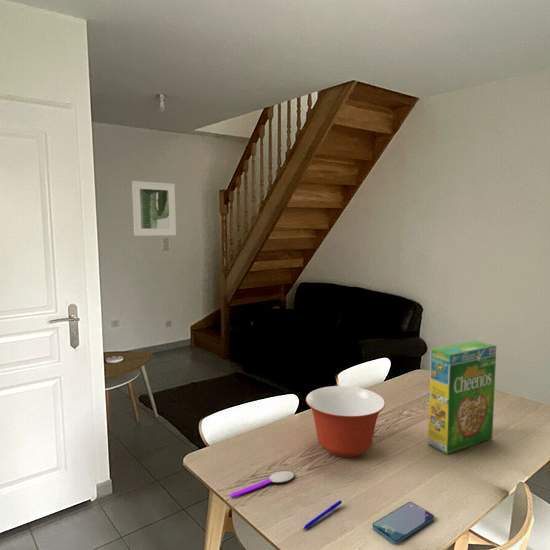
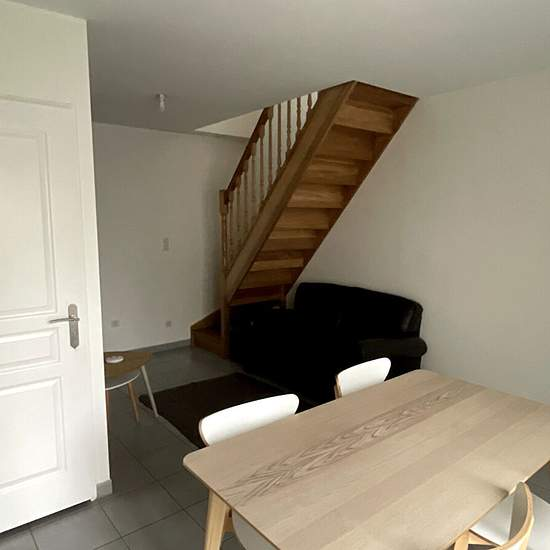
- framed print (154, 209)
- mixing bowl (344, 423)
- cereal box (462, 394)
- spoon (263, 483)
- smartphone (403, 521)
- pen (322, 514)
